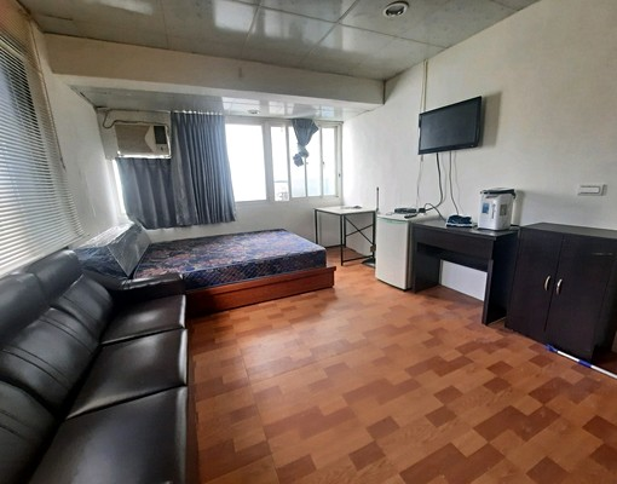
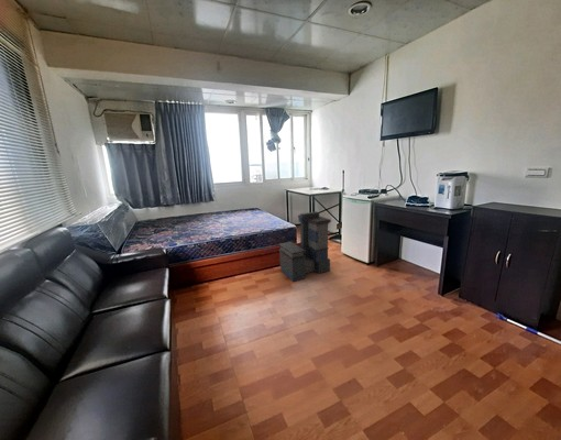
+ storage bin (302, 242)
